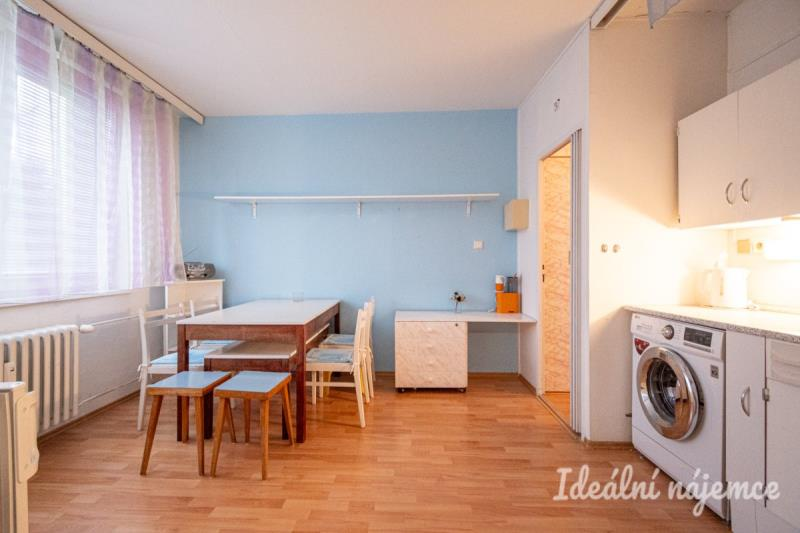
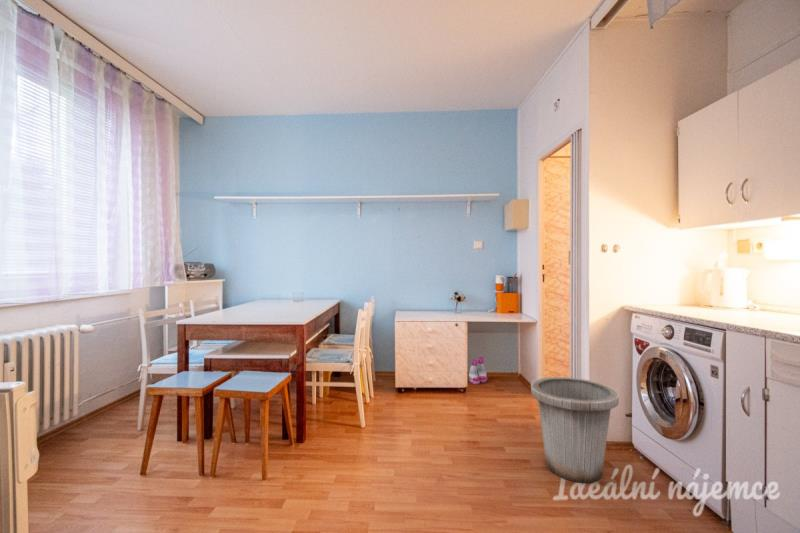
+ trash can (573, 428)
+ boots (478, 369)
